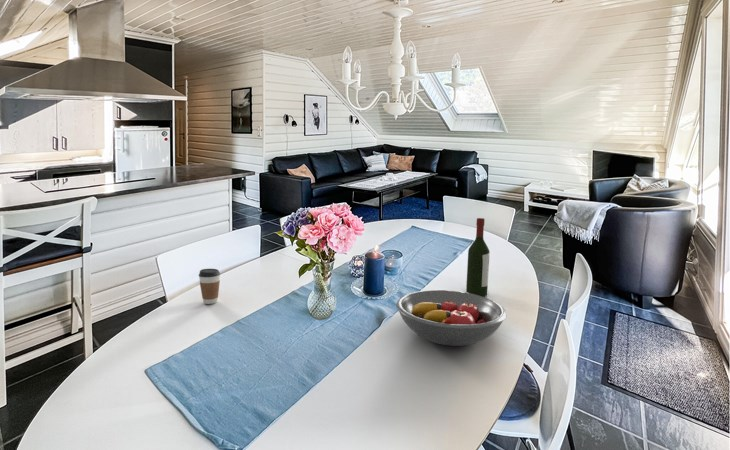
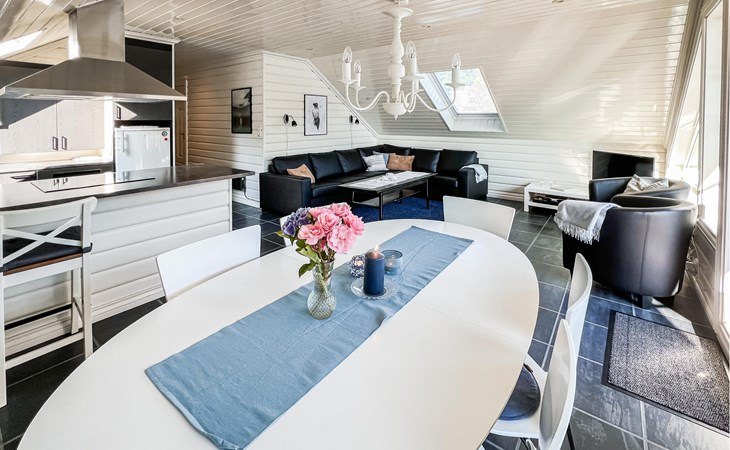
- fruit bowl (449, 316)
- coffee cup (209, 286)
- wine bottle (478, 256)
